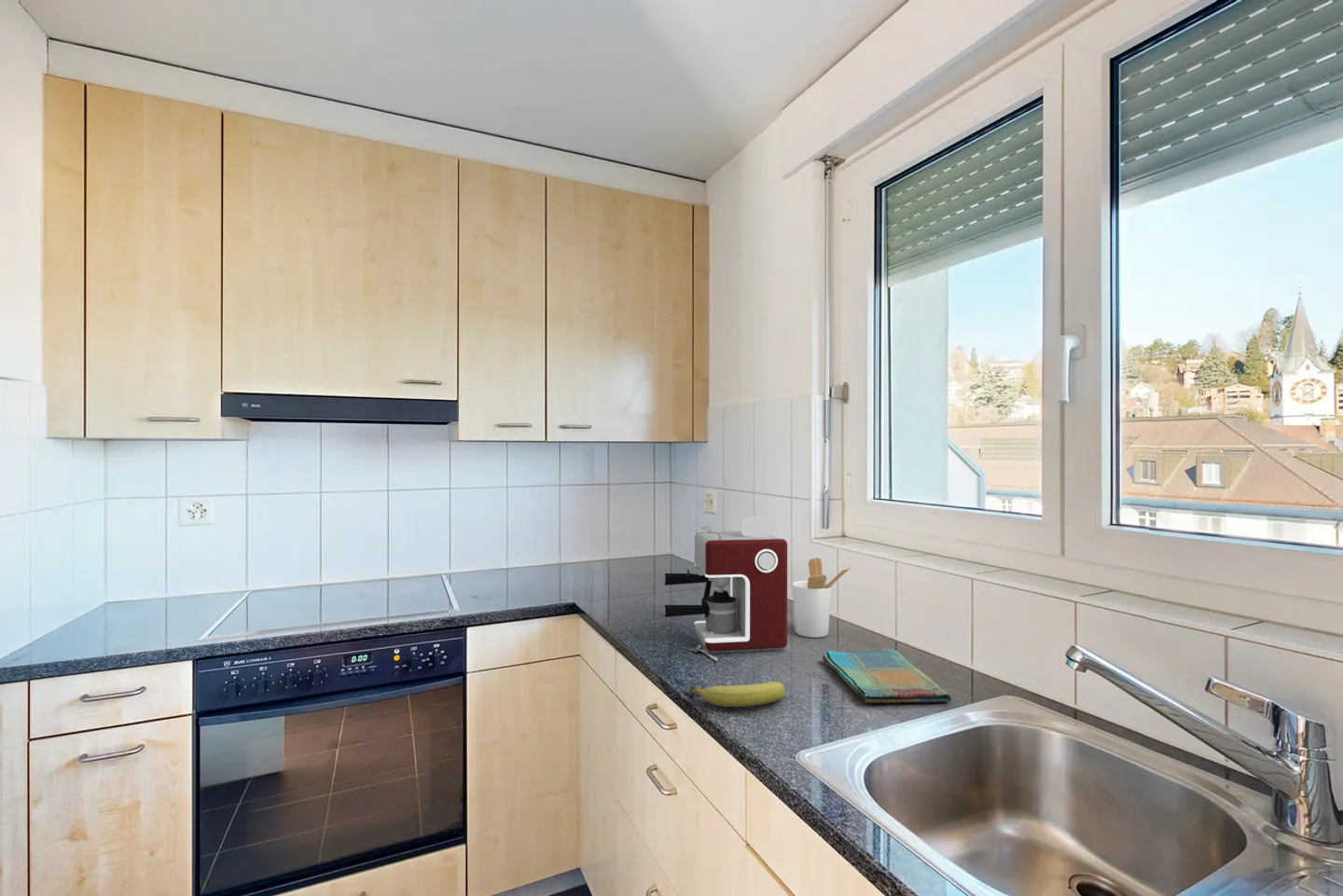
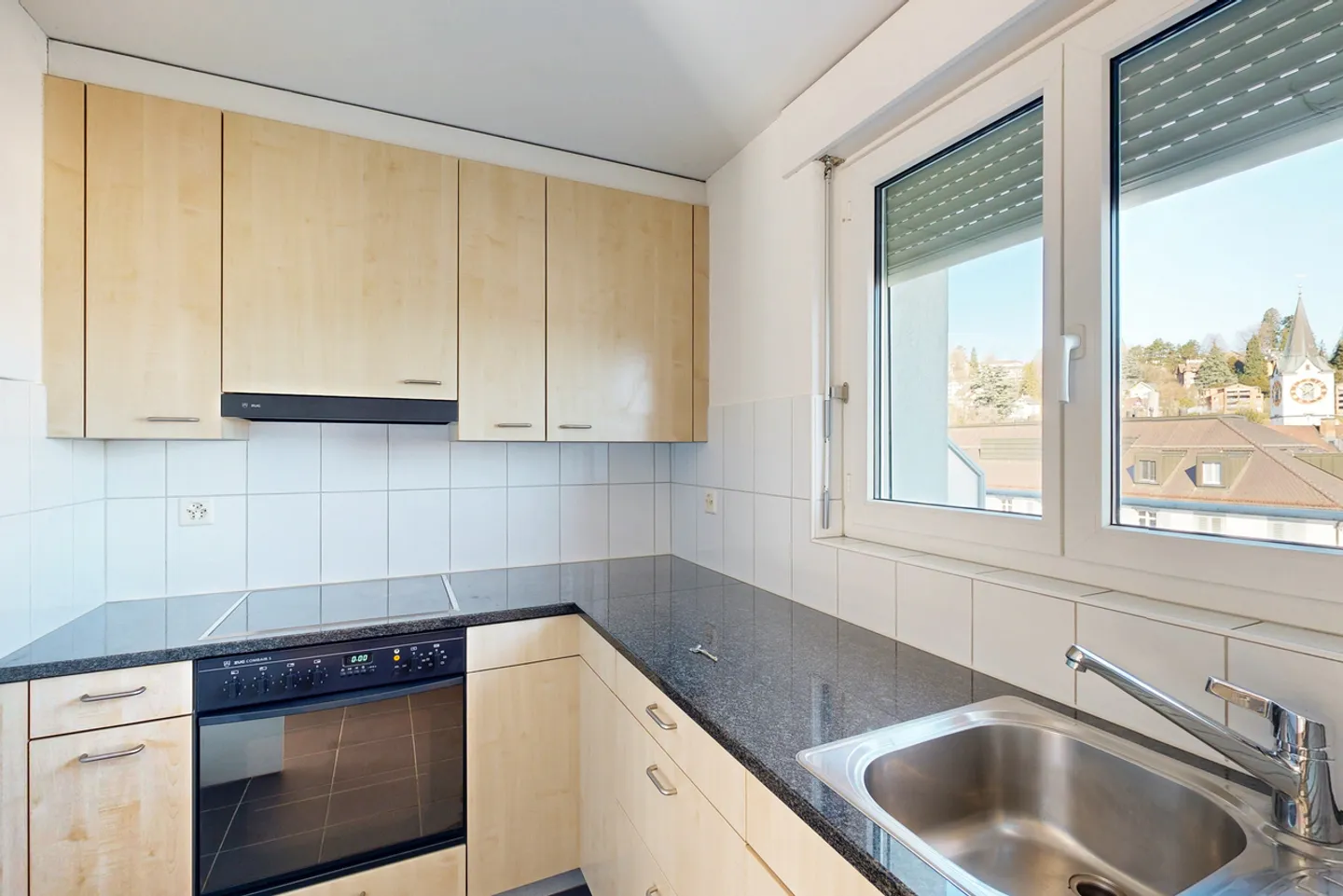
- fruit (739, 690)
- coffee maker (721, 579)
- utensil holder (822, 598)
- dish towel (881, 673)
